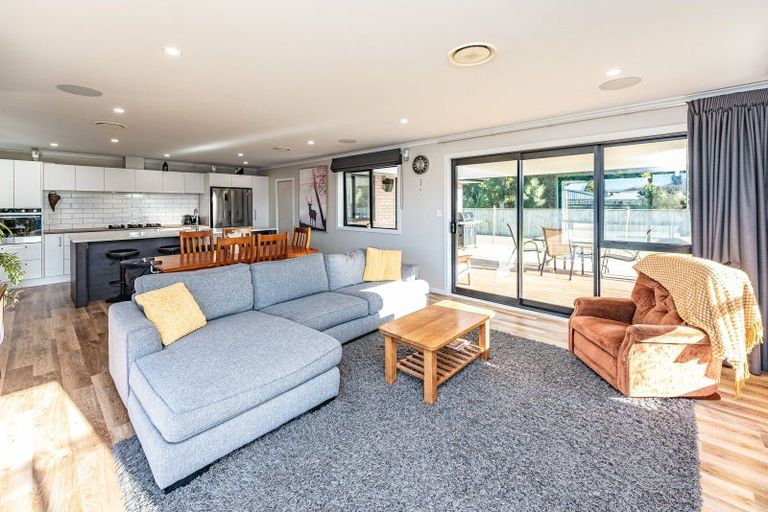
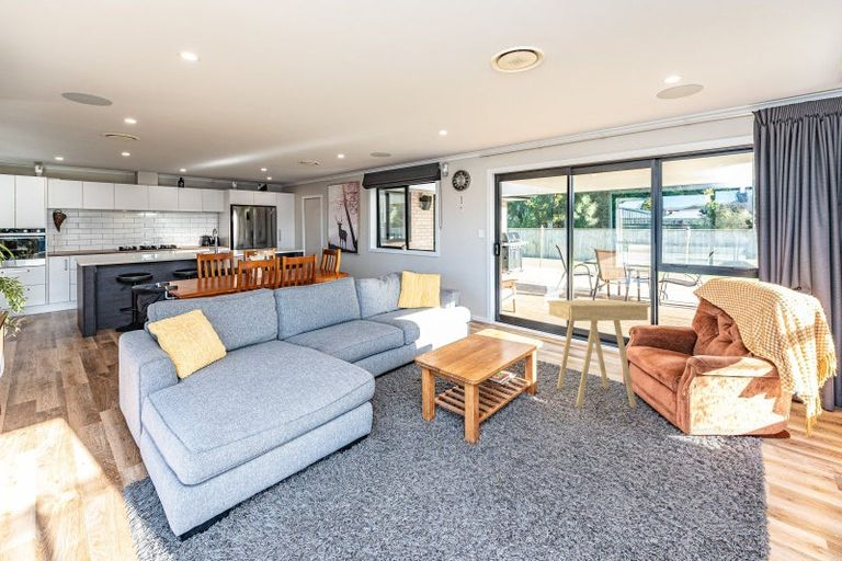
+ side table (596, 350)
